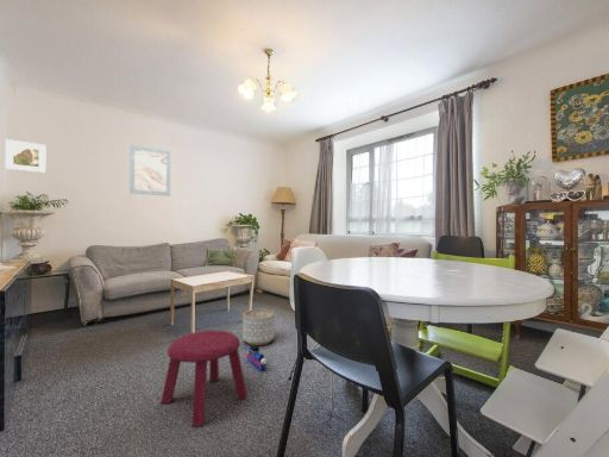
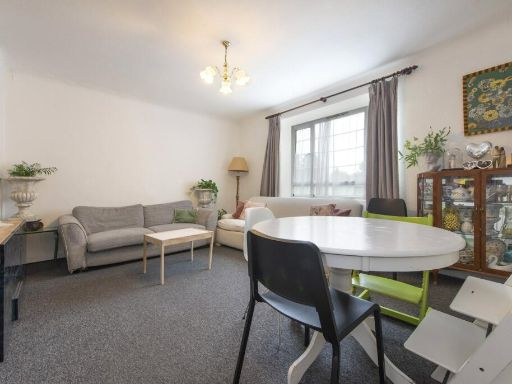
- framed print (26, 156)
- planter (258, 326)
- stool (205, 369)
- toy train (256, 356)
- wall art (150, 171)
